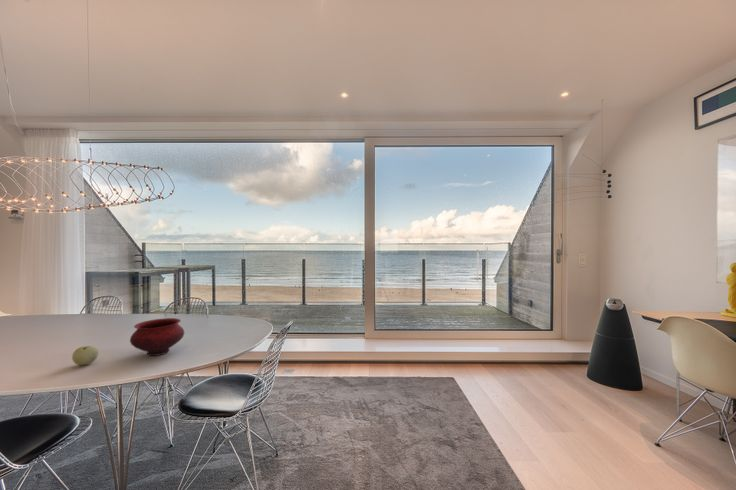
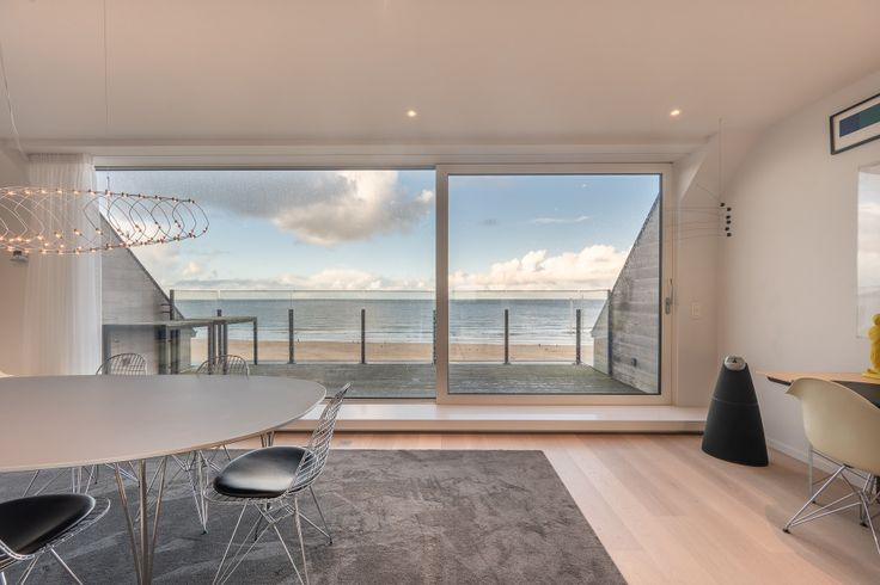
- apple (85, 355)
- bowl (158, 338)
